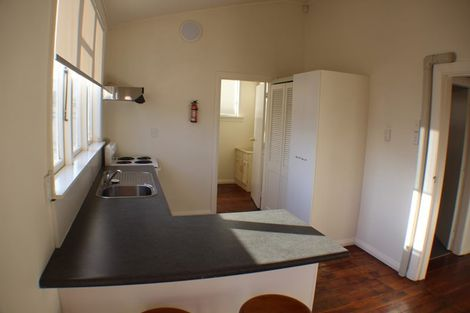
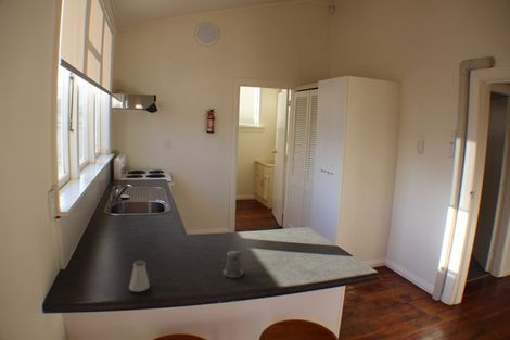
+ saltshaker (139, 274)
+ pepper shaker (231, 262)
